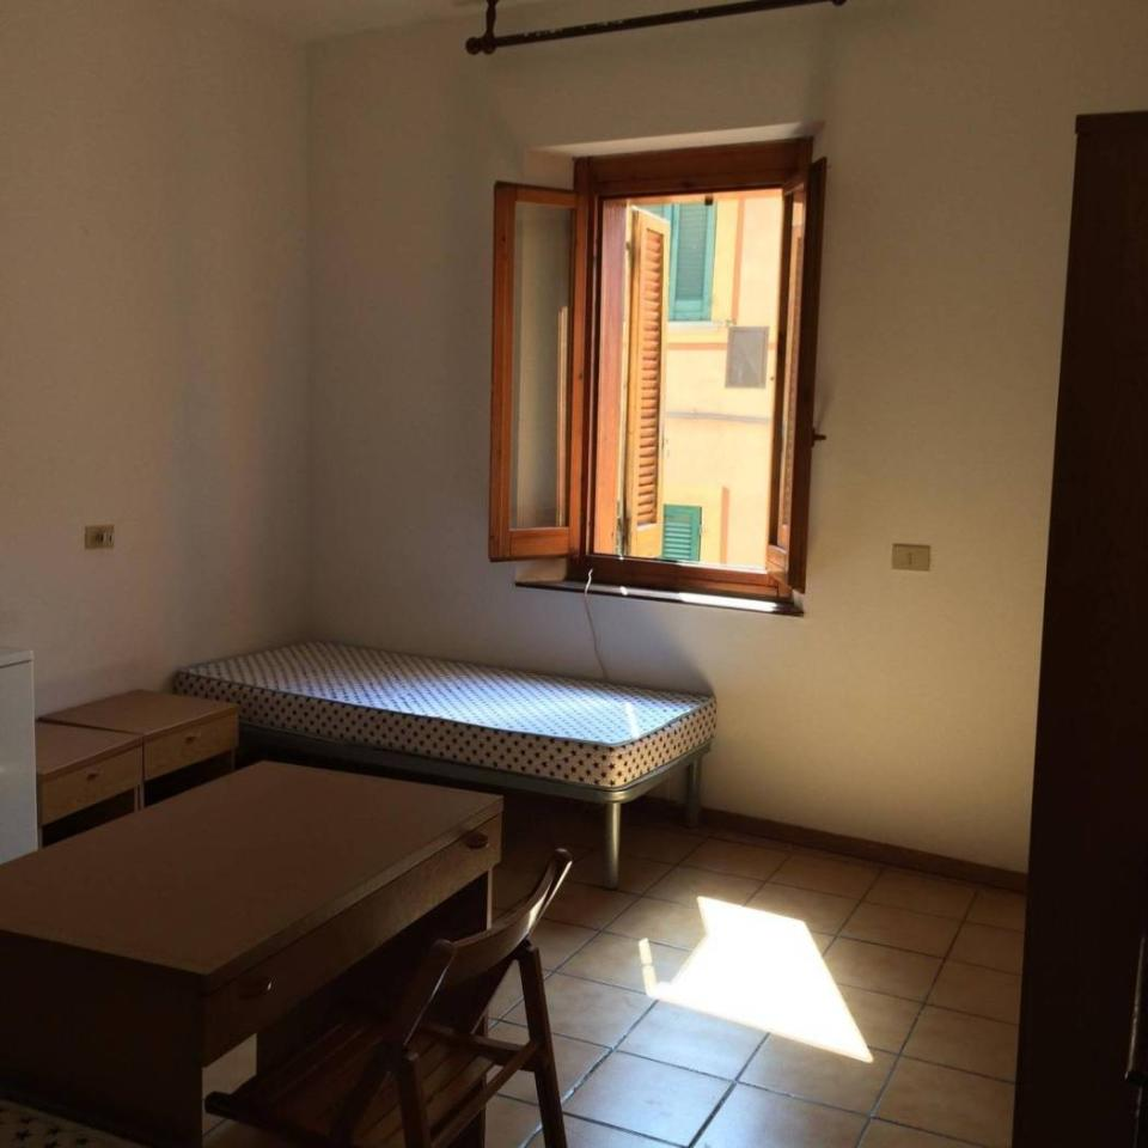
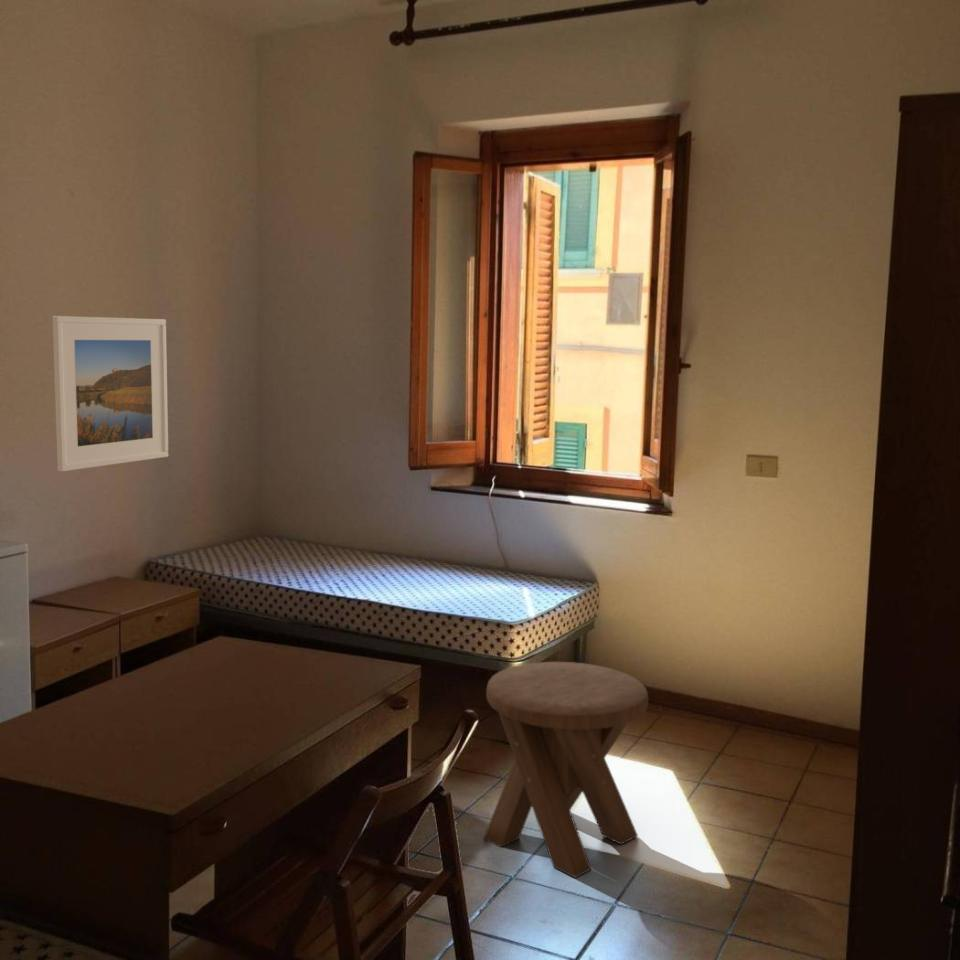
+ music stool (564, 762)
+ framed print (114, 391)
